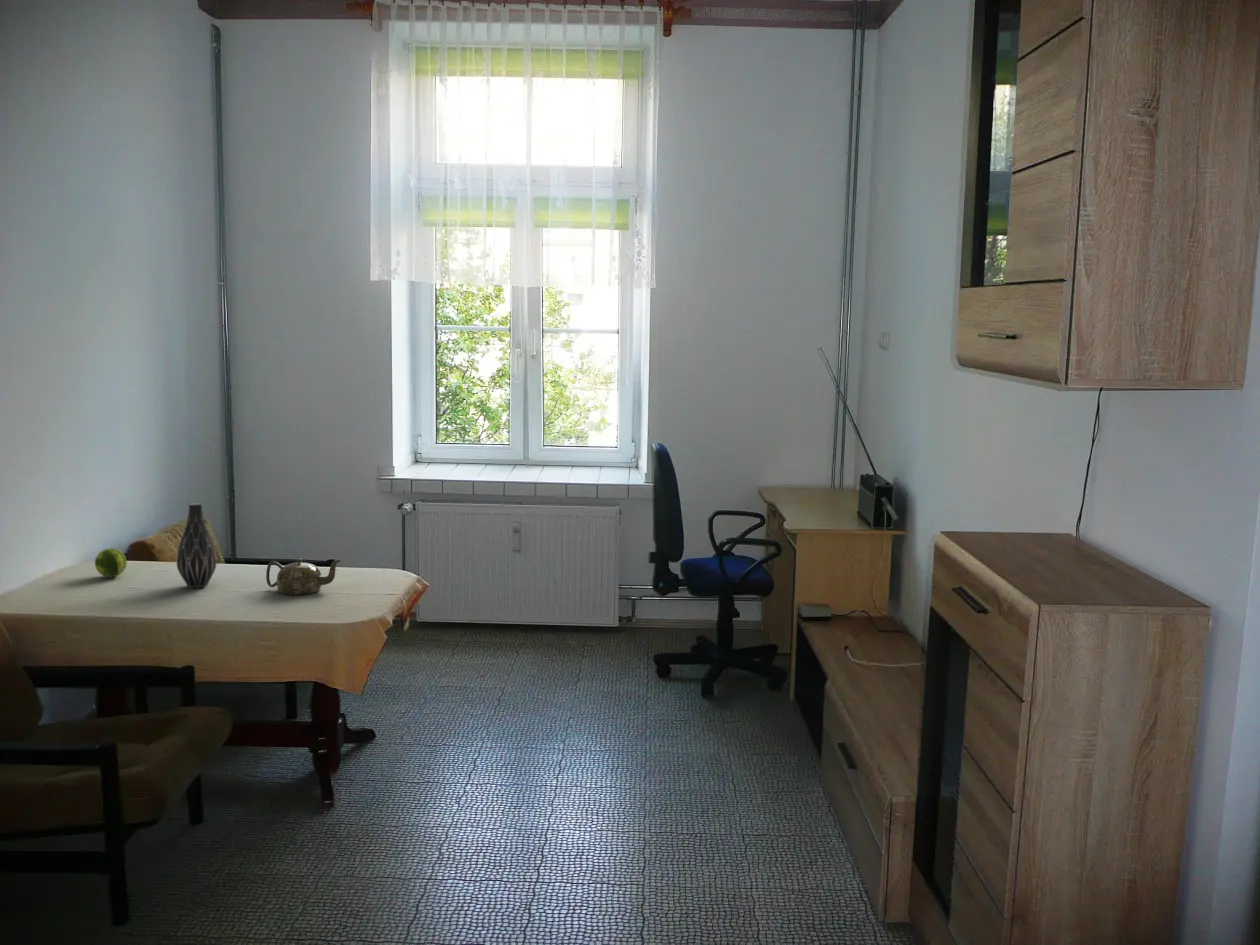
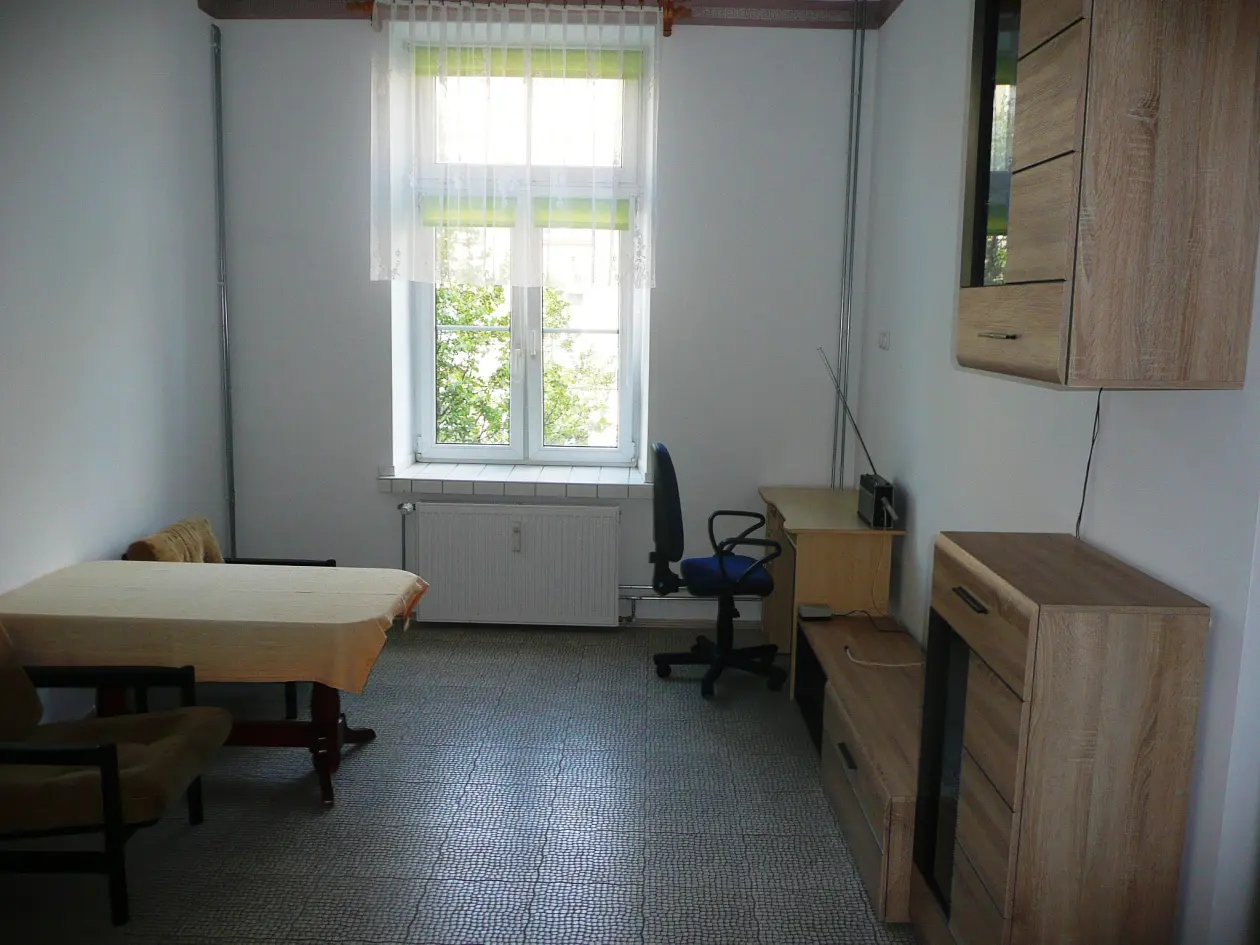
- vase (196, 545)
- fruit (110, 562)
- teapot (303, 574)
